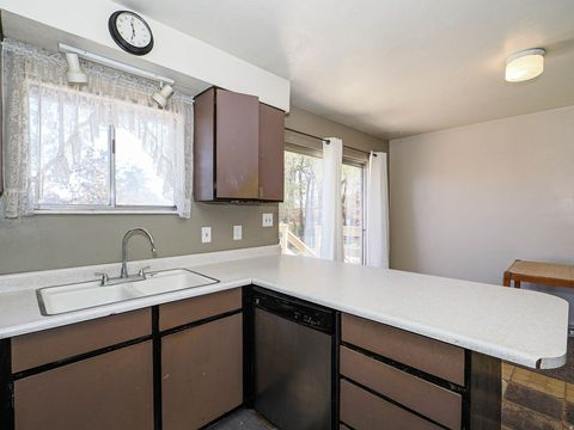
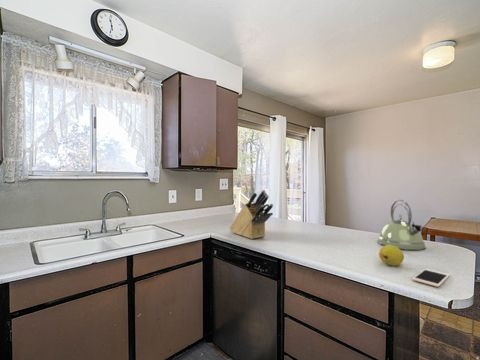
+ knife block (250, 212)
+ cell phone (431, 277)
+ fruit (390, 255)
+ kettle (402, 222)
